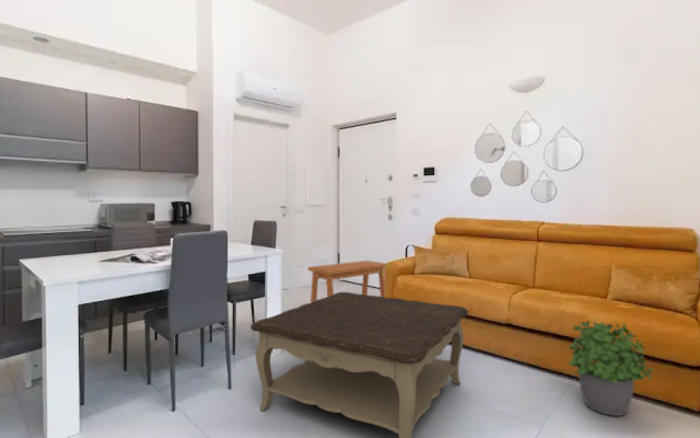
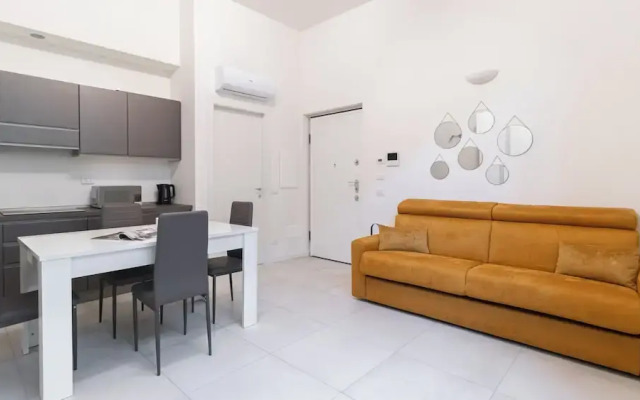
- side table (362, 293)
- coffee table (366, 354)
- potted plant (606, 365)
